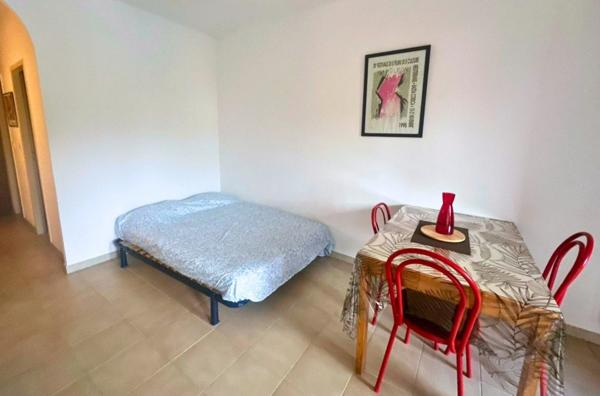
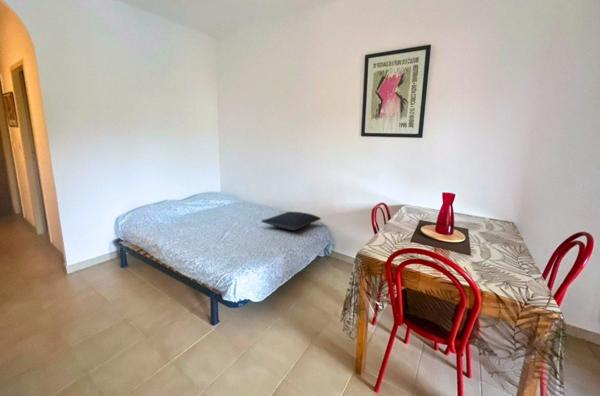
+ pillow (291, 219)
